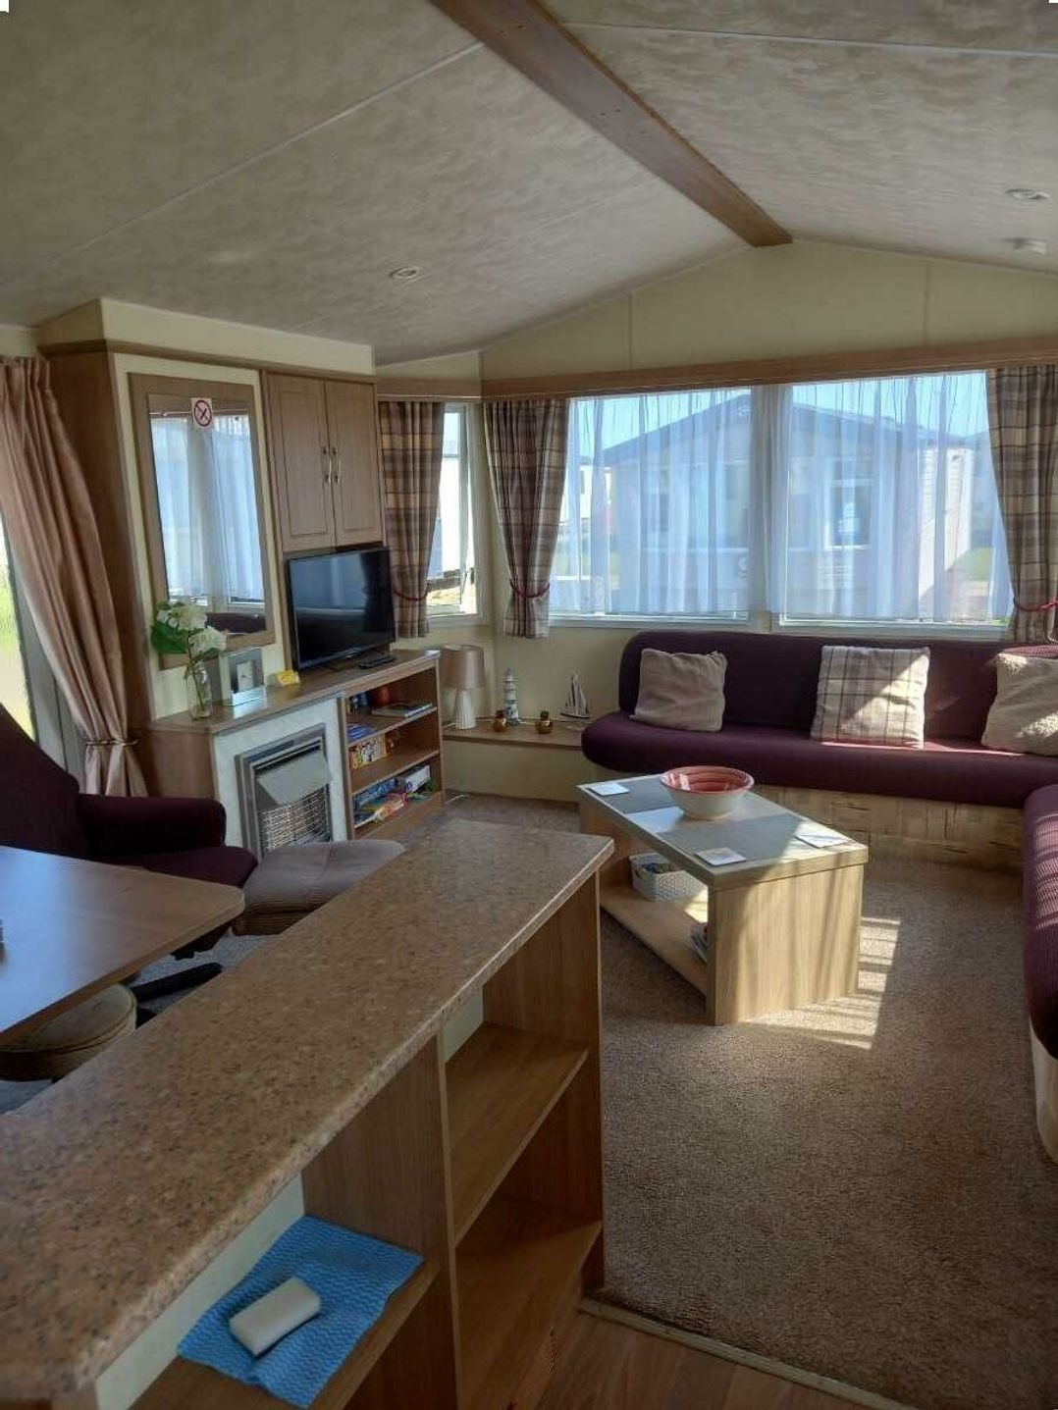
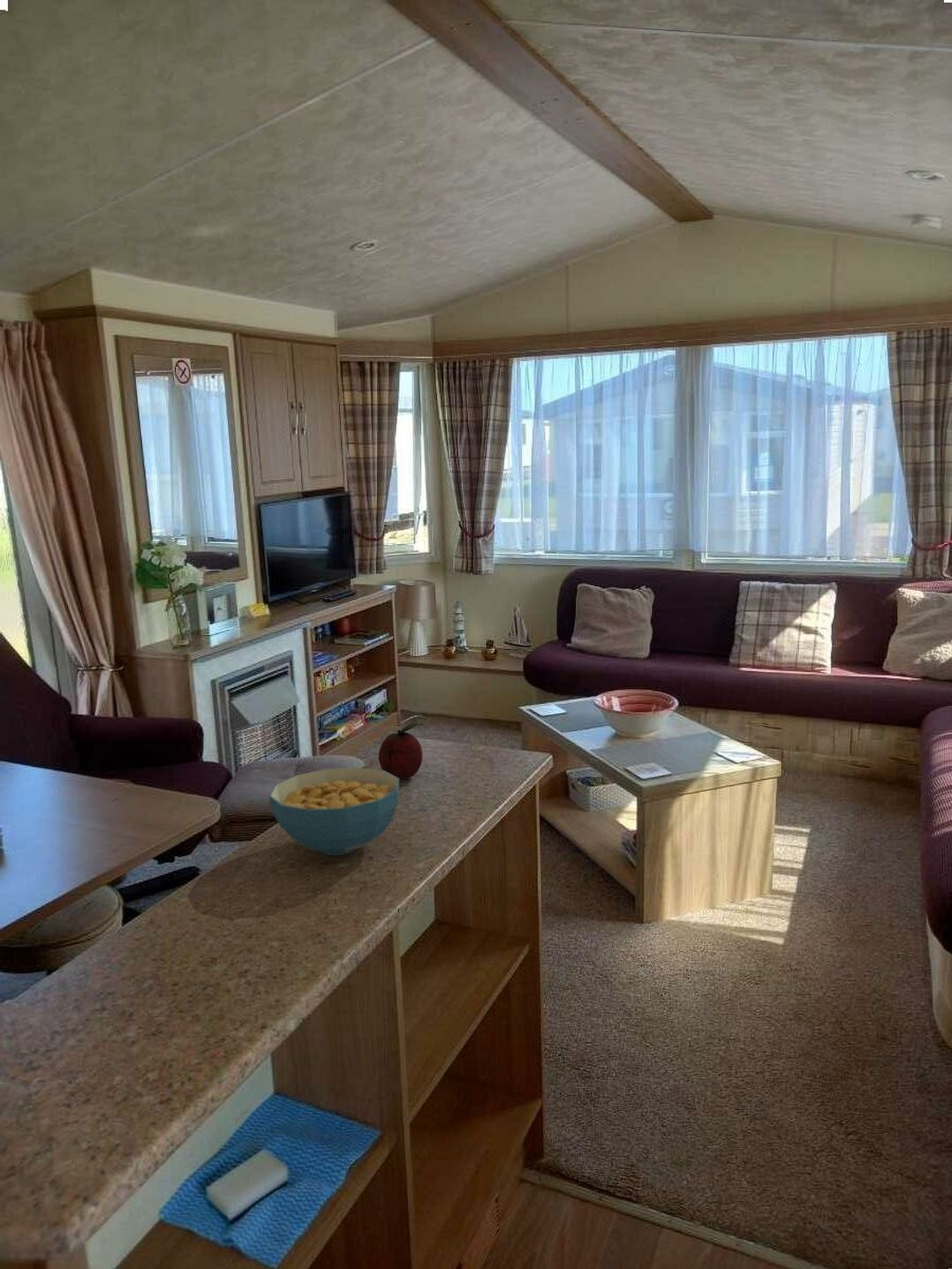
+ cereal bowl (337, 817)
+ fruit (402, 751)
